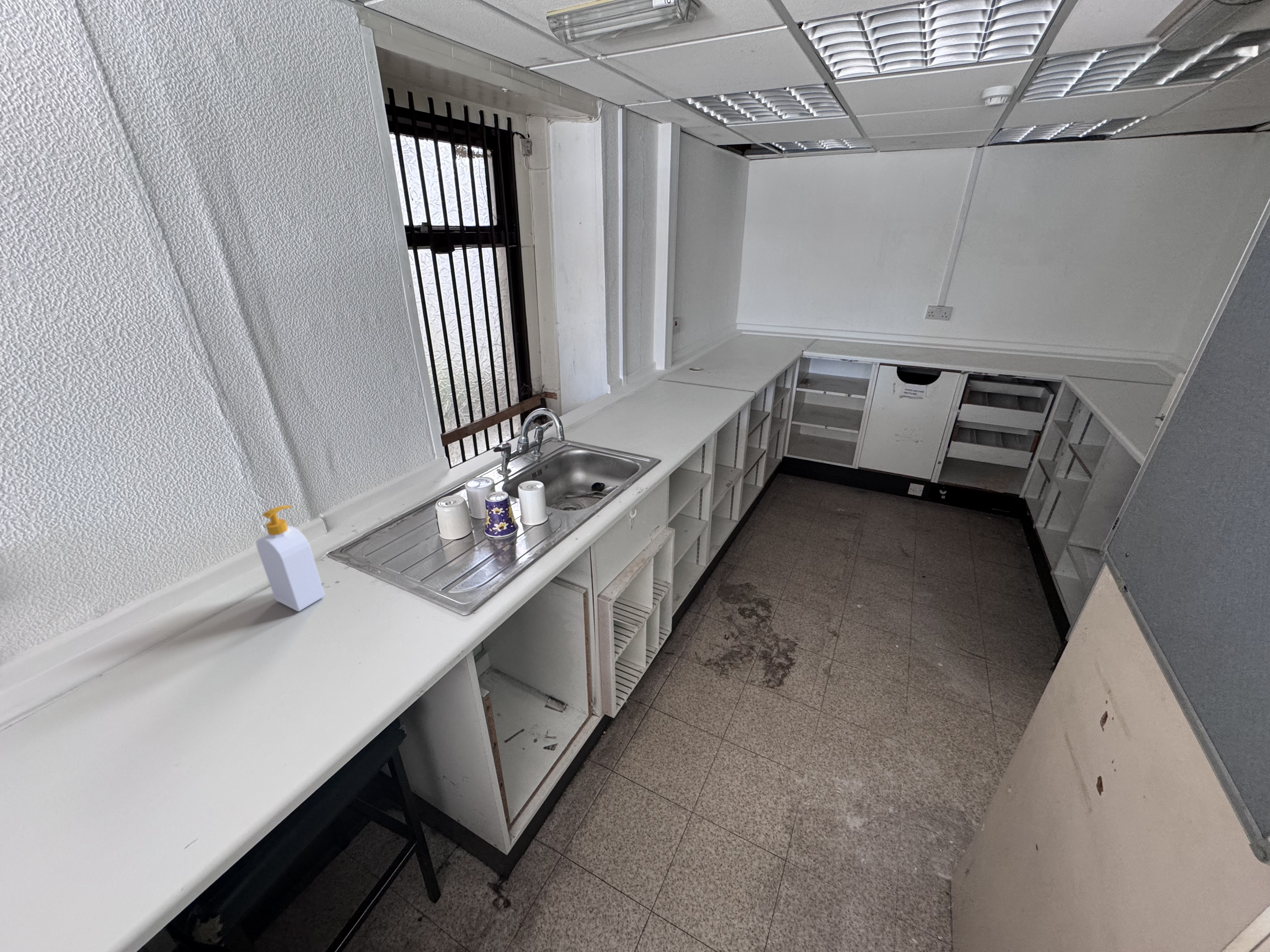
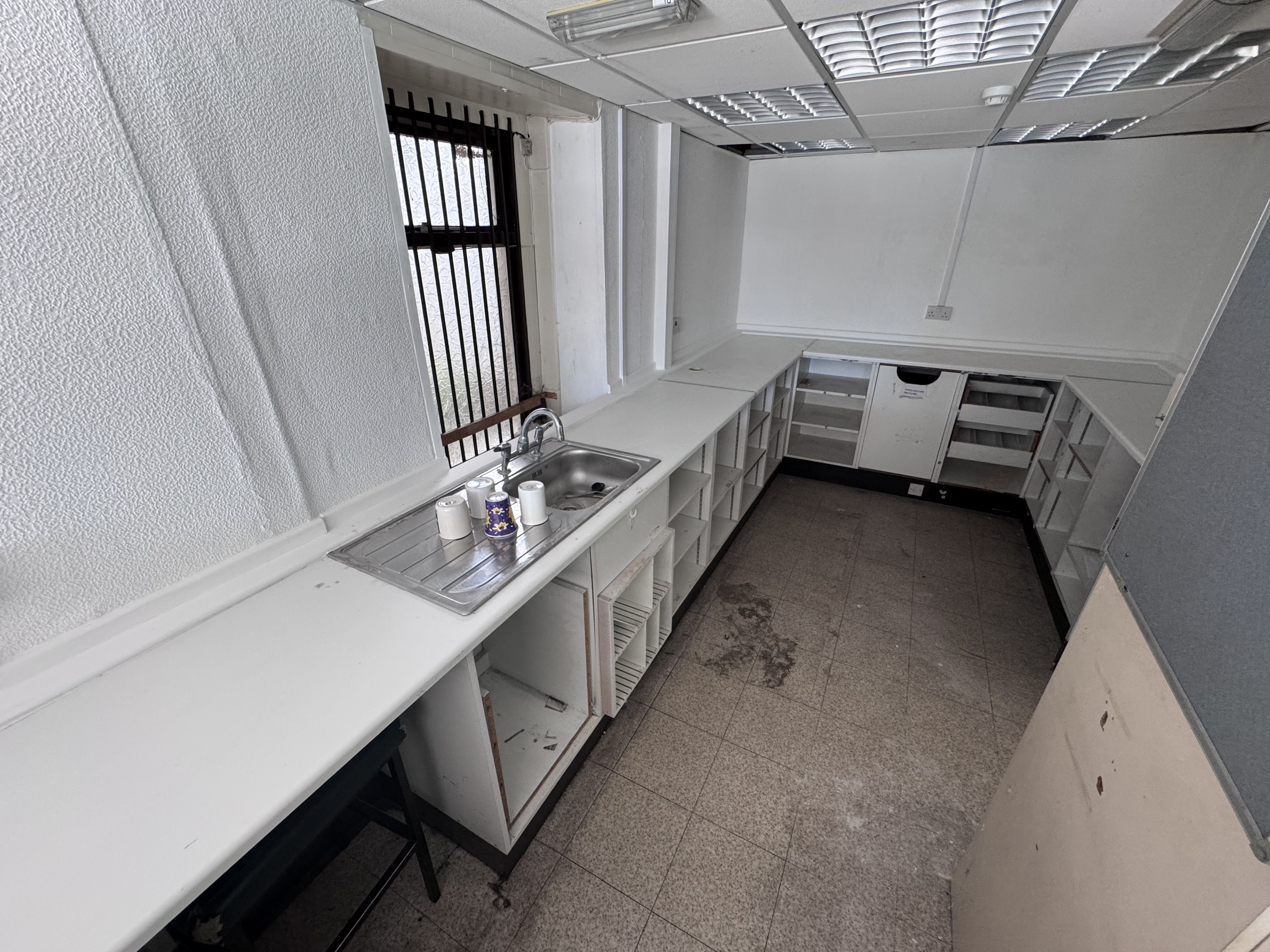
- soap bottle (288, 556)
